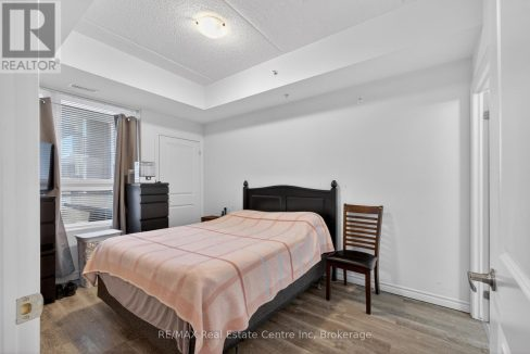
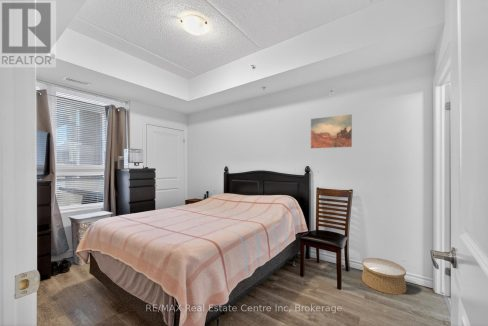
+ woven basket (383, 274)
+ wall art (330, 132)
